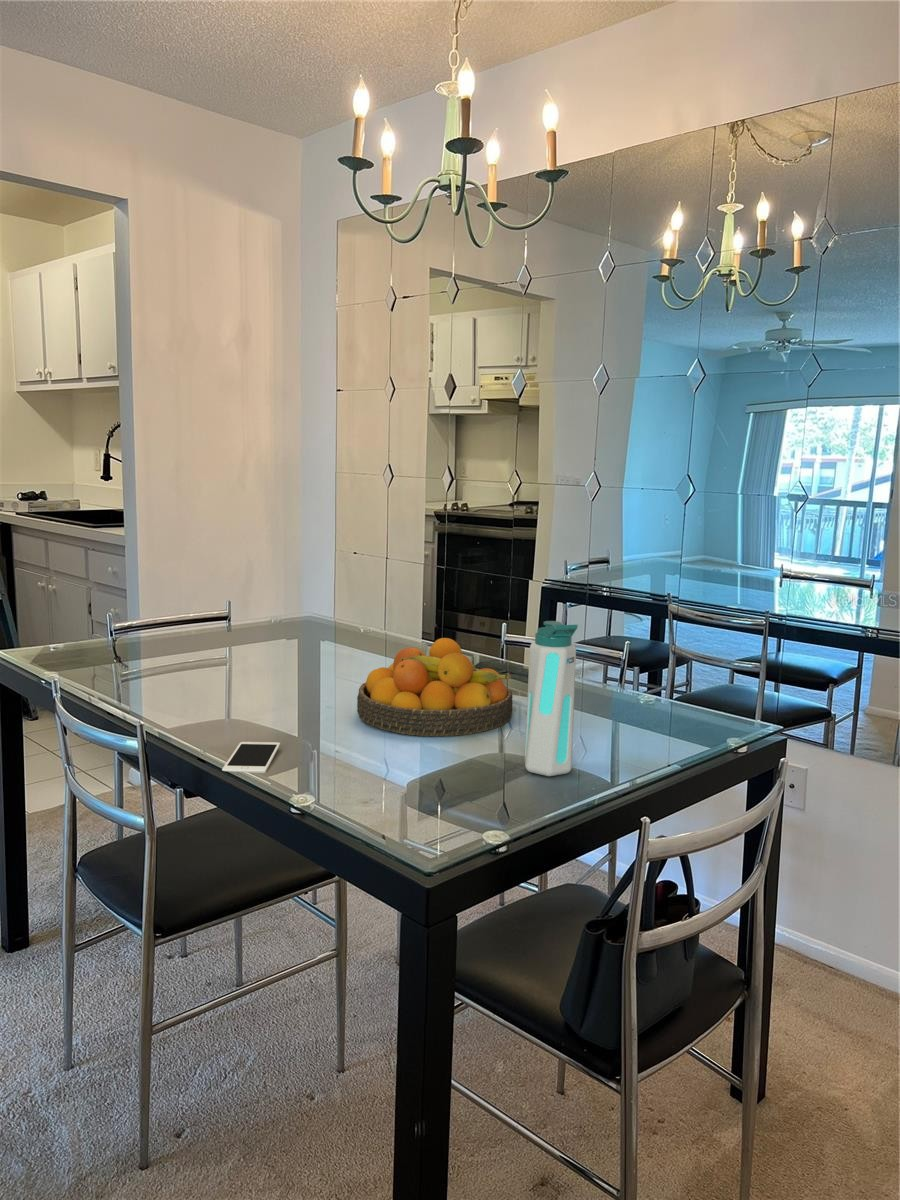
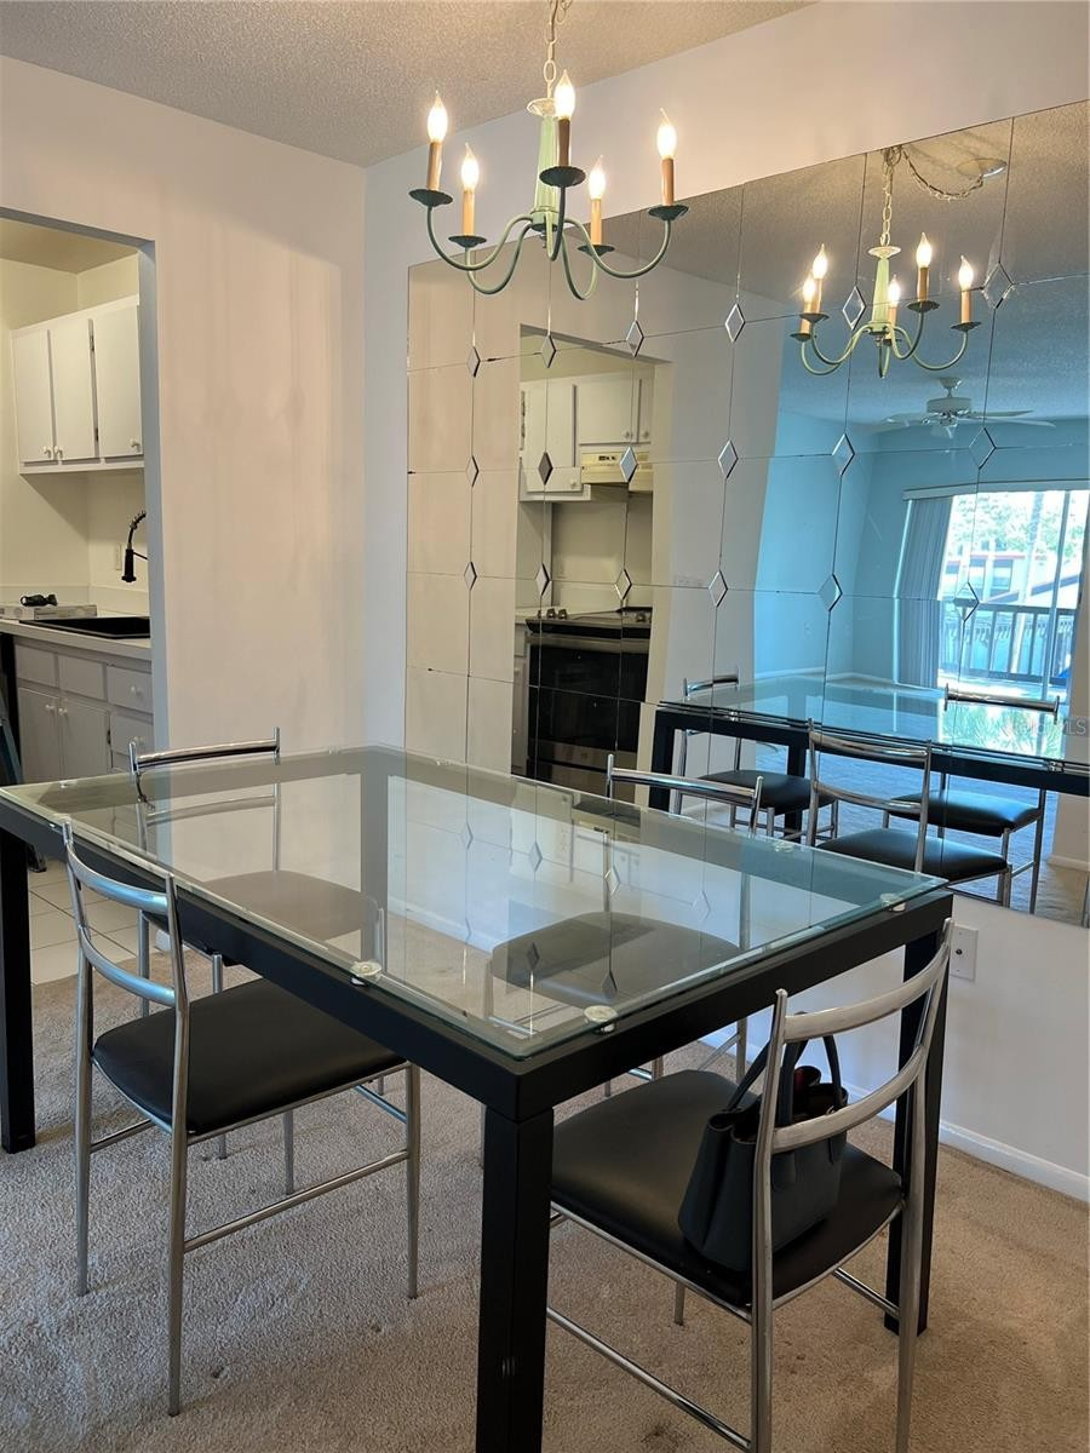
- fruit bowl (435, 680)
- water bottle (552, 696)
- cell phone (252, 756)
